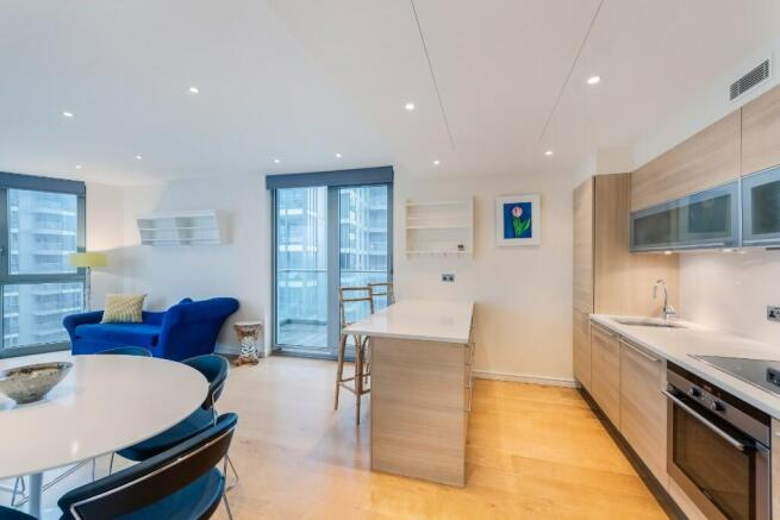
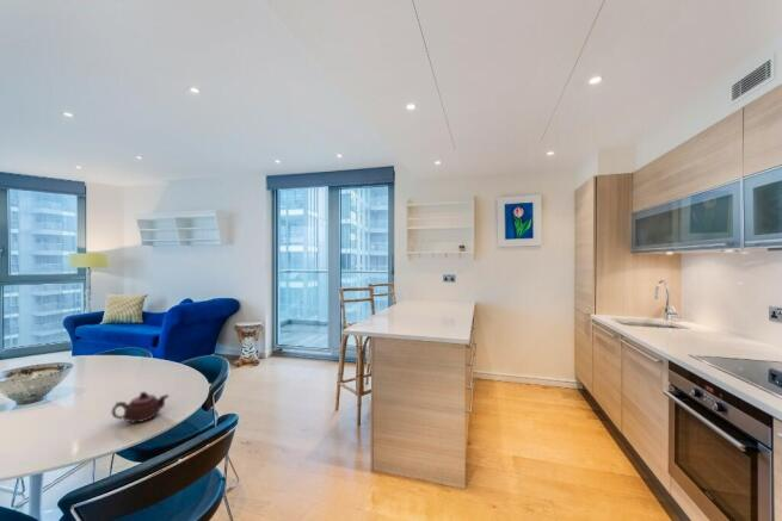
+ teapot (141, 404)
